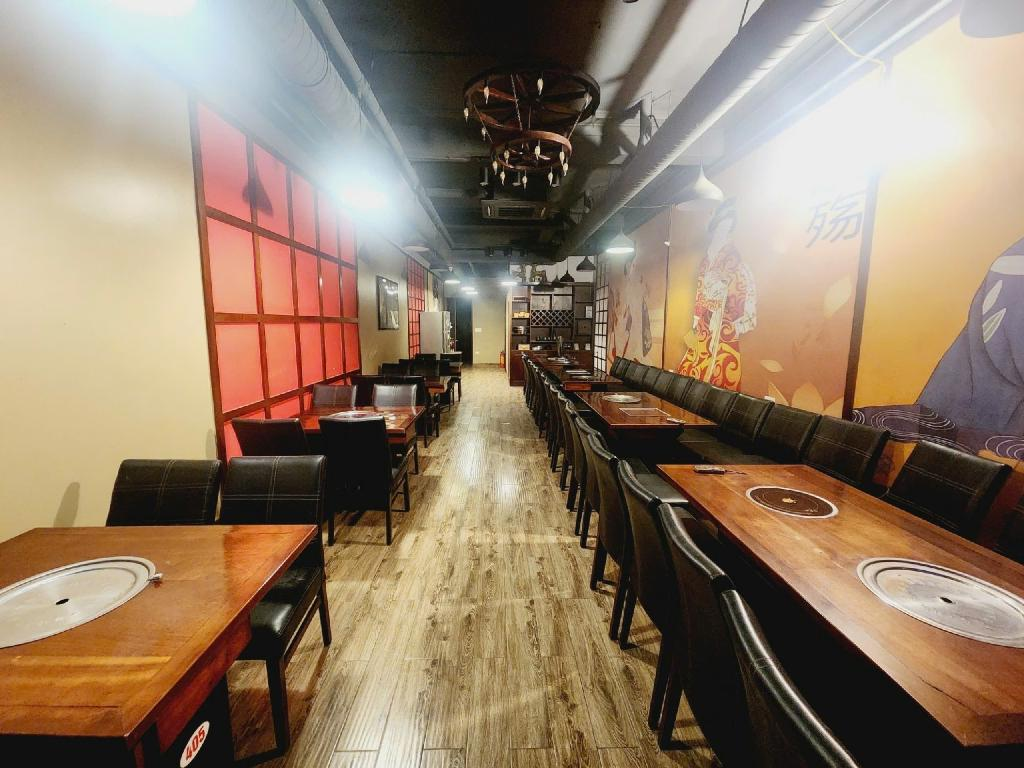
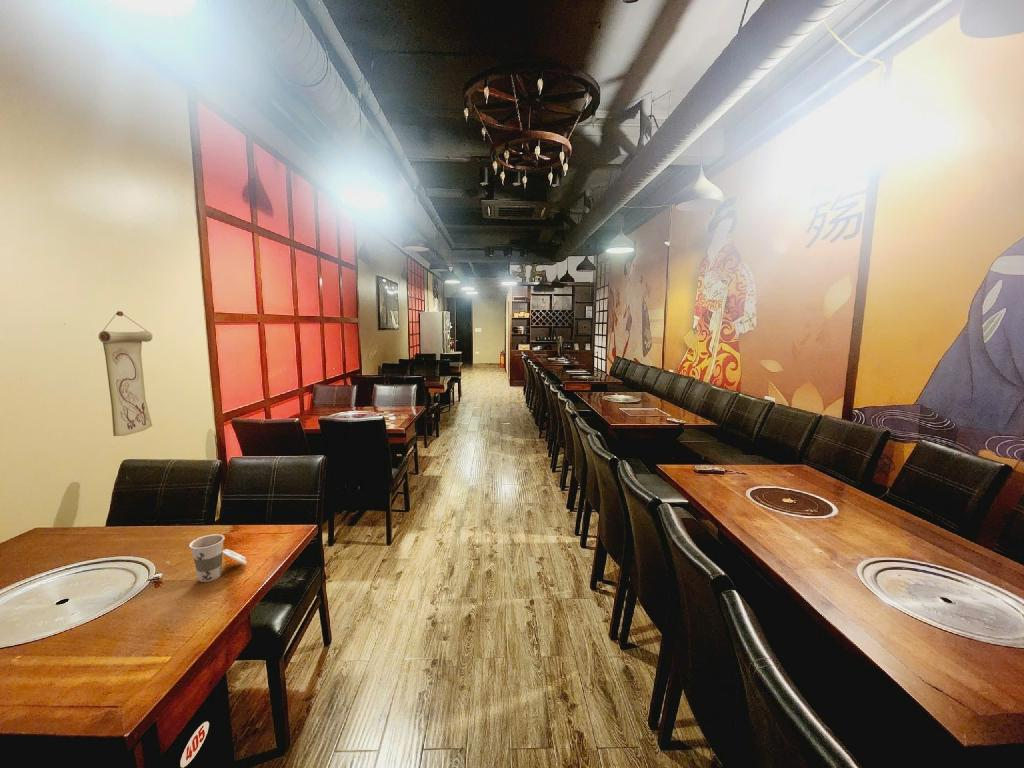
+ cup (218, 555)
+ wall scroll (130, 373)
